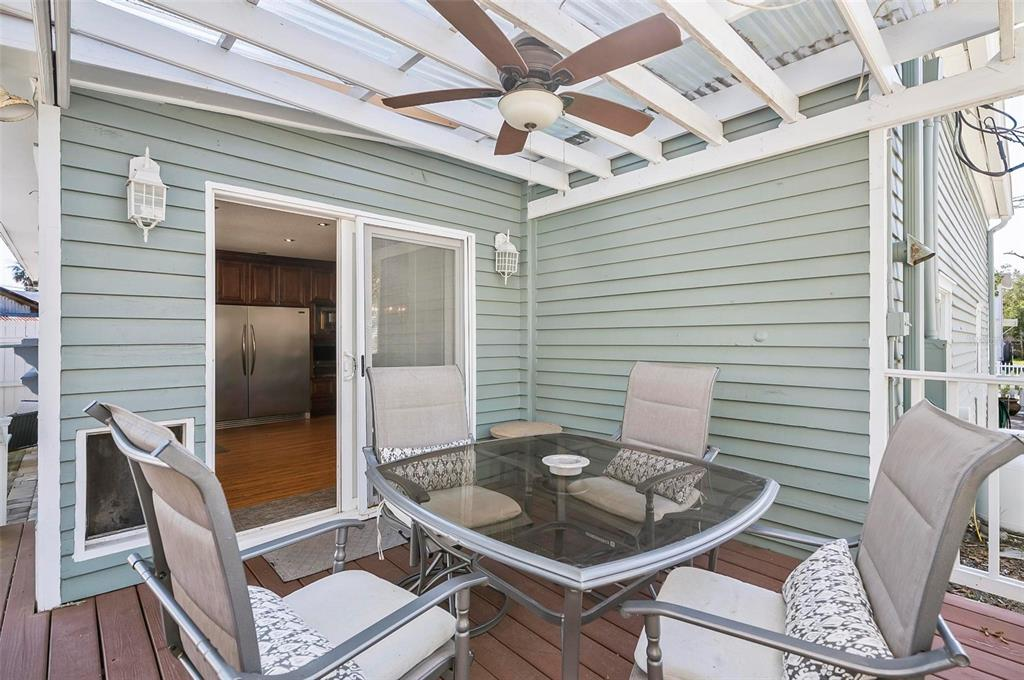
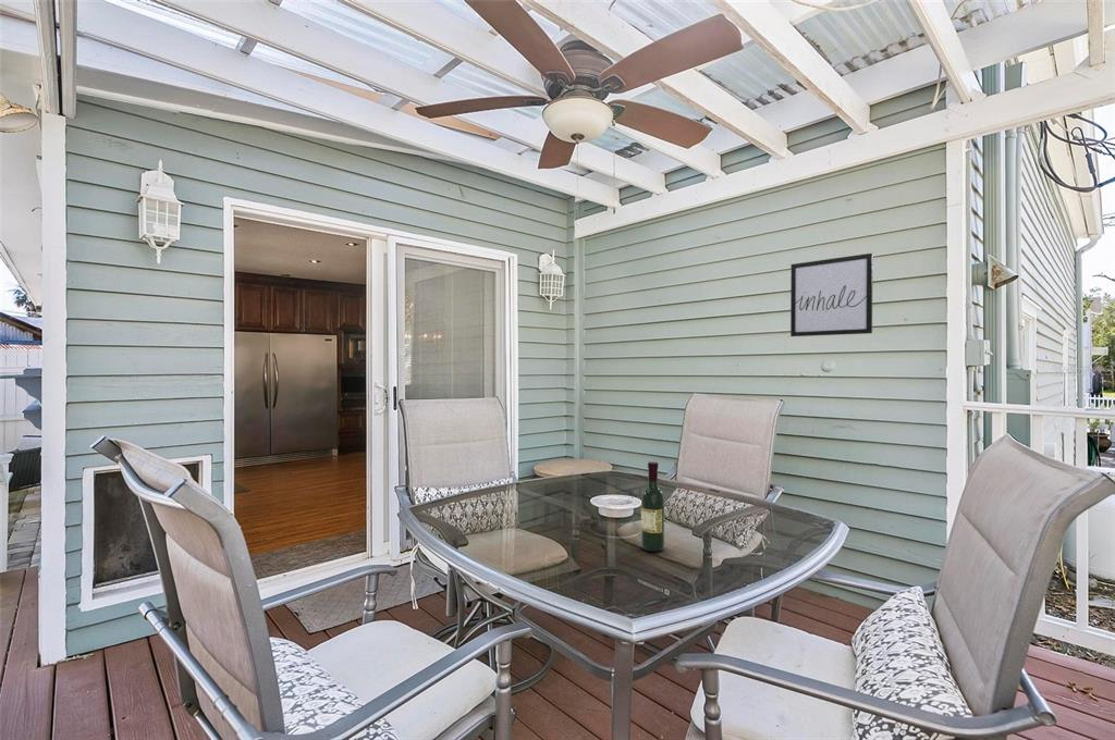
+ wall art (829, 297)
+ wine bottle (652, 505)
